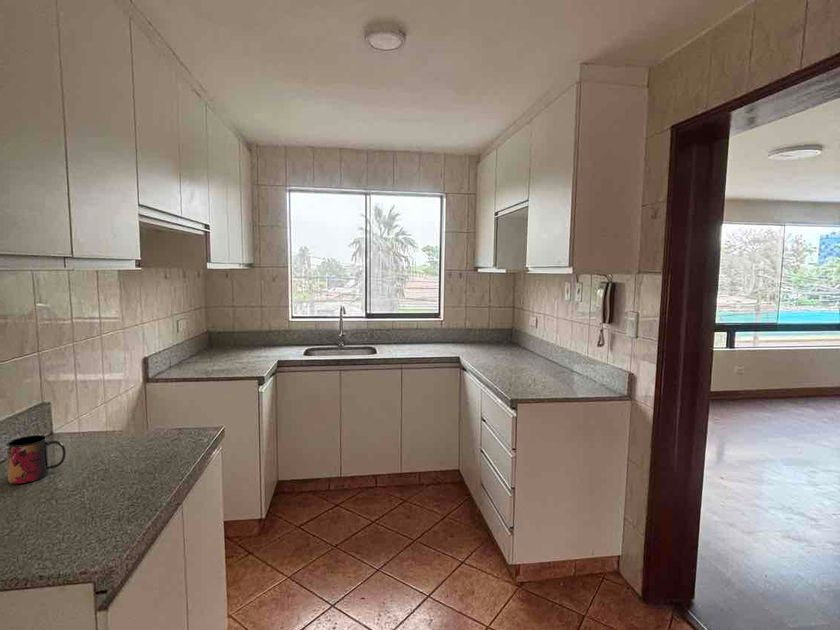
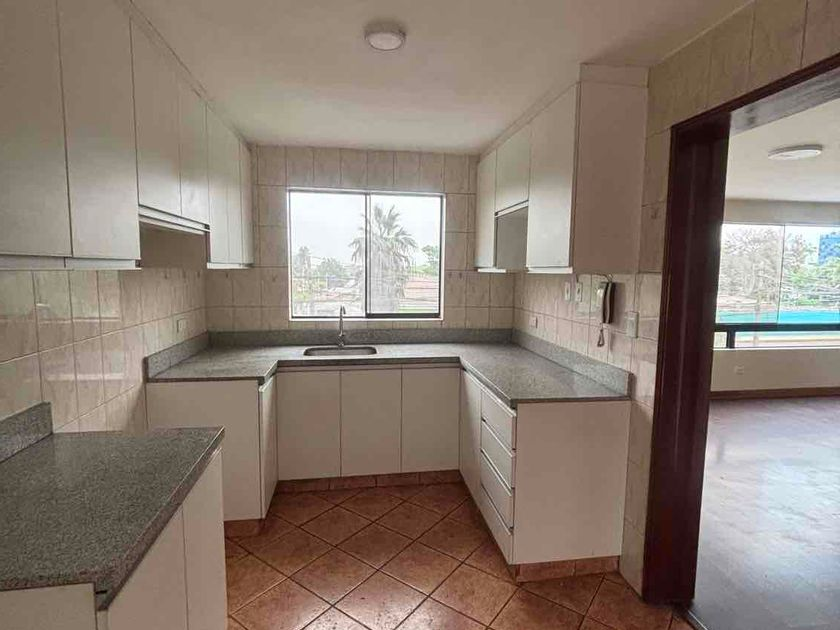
- mug (37, 456)
